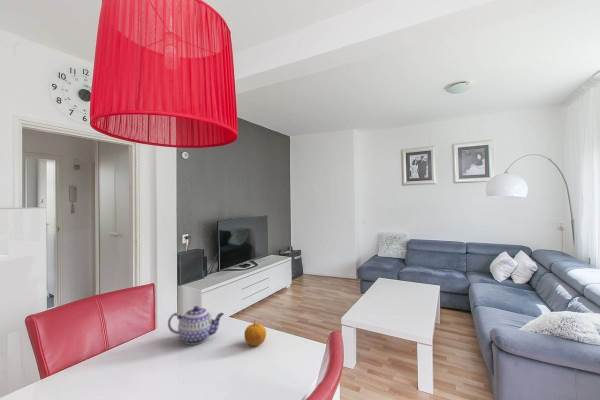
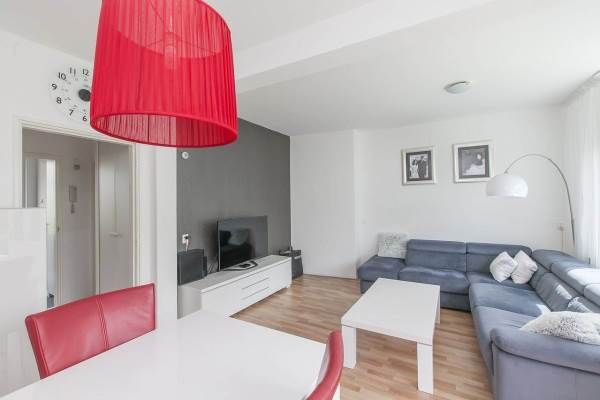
- teapot (196, 322)
- fruit (255, 331)
